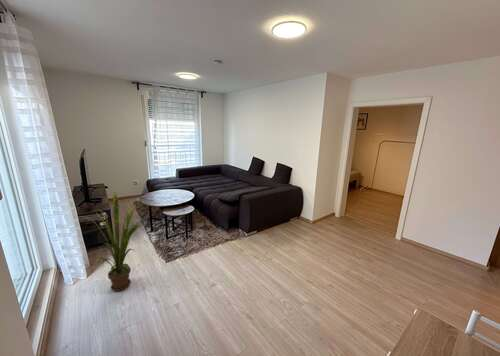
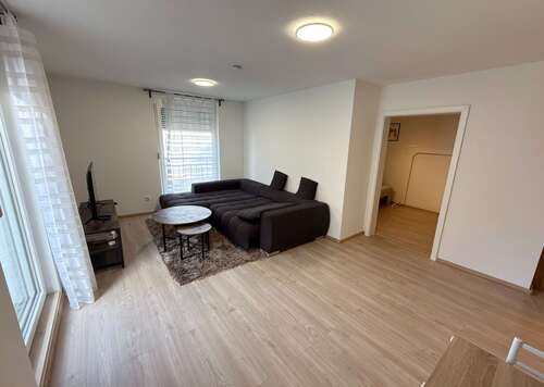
- house plant (114, 243)
